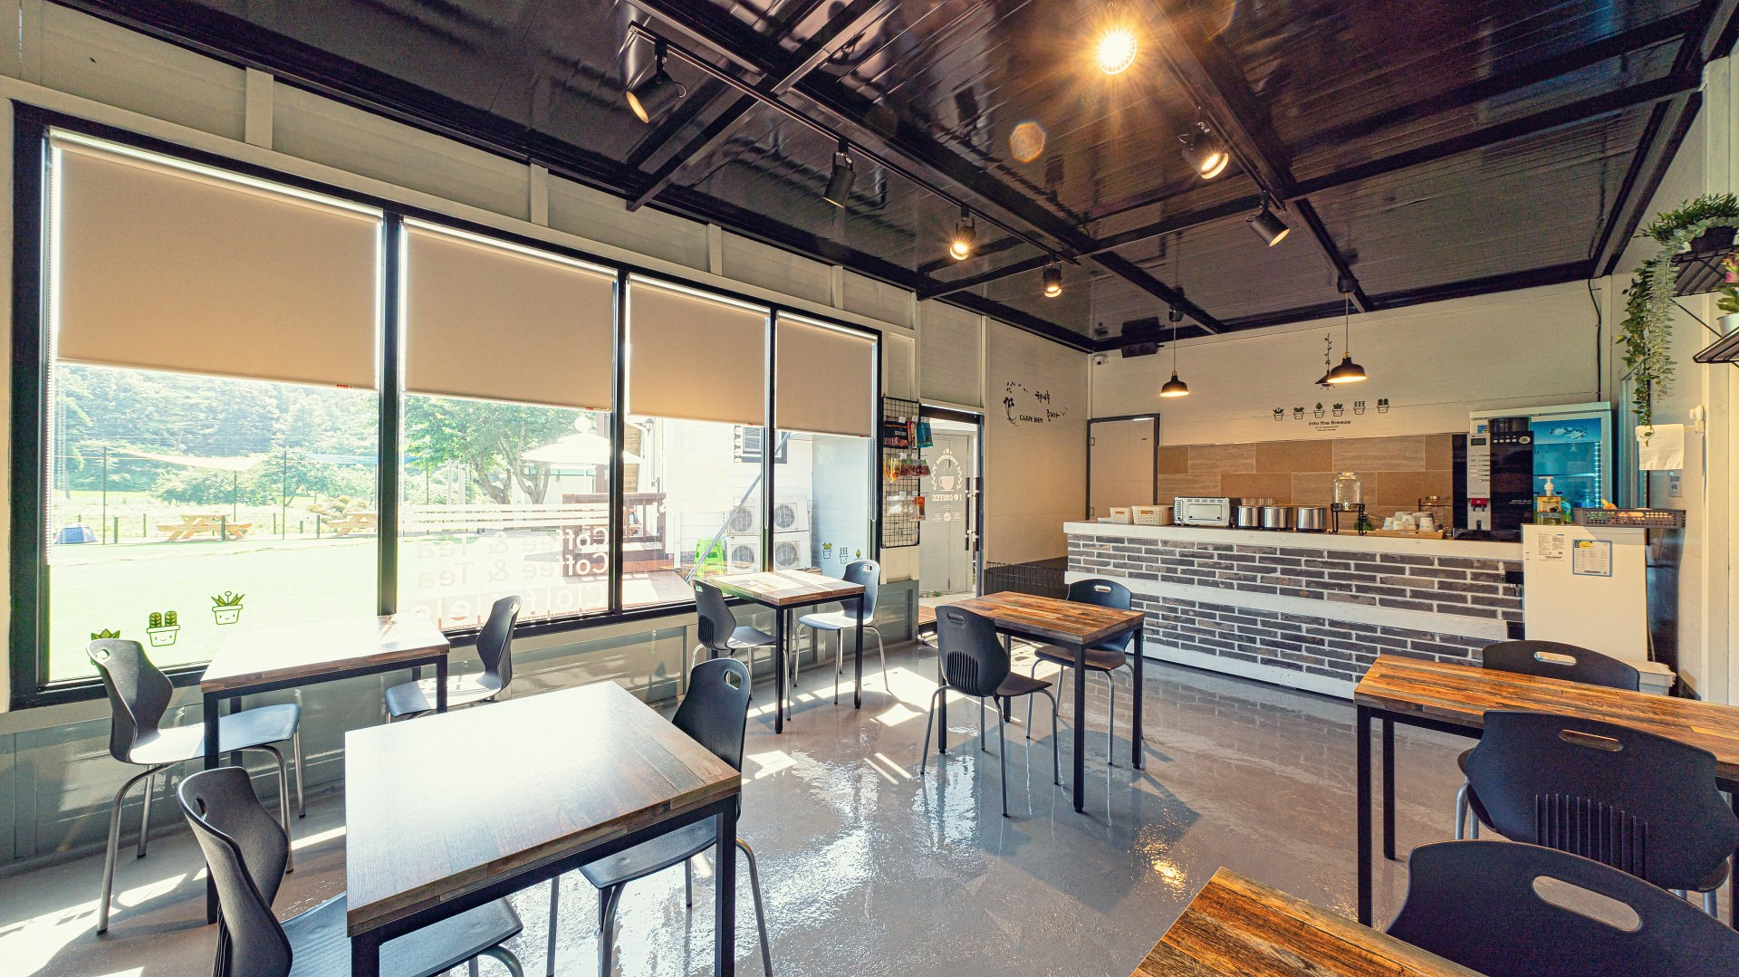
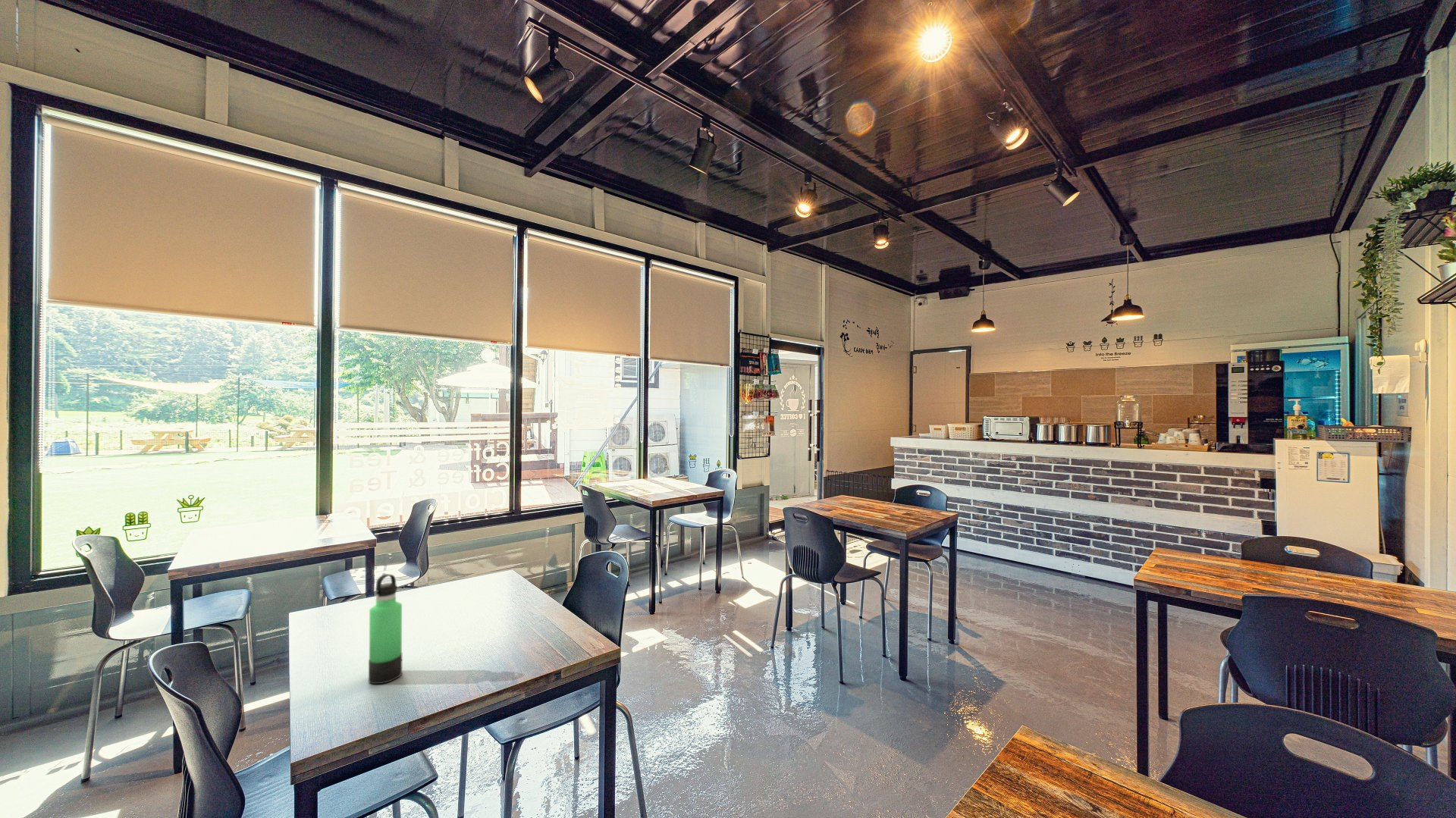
+ thermos bottle (385, 625)
